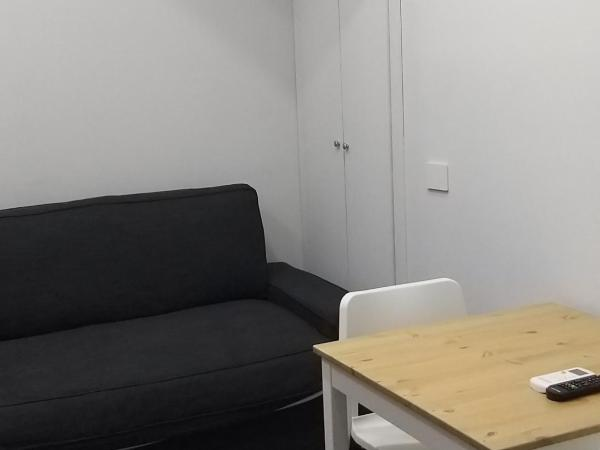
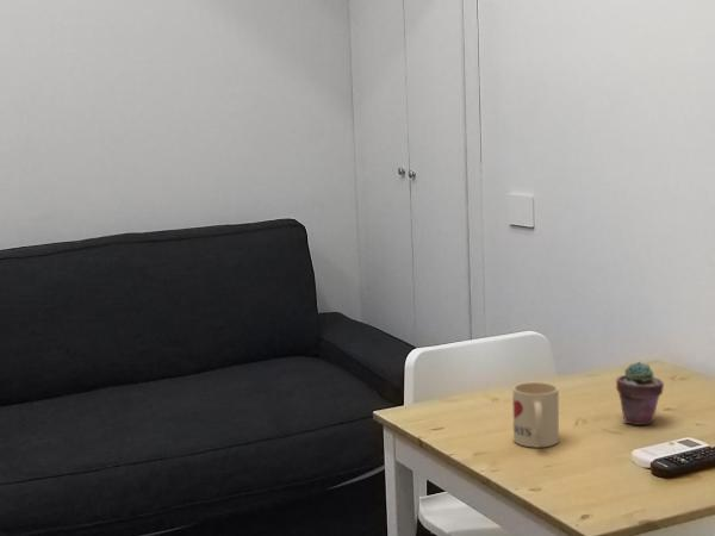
+ mug (536, 417)
+ potted succulent (639, 391)
